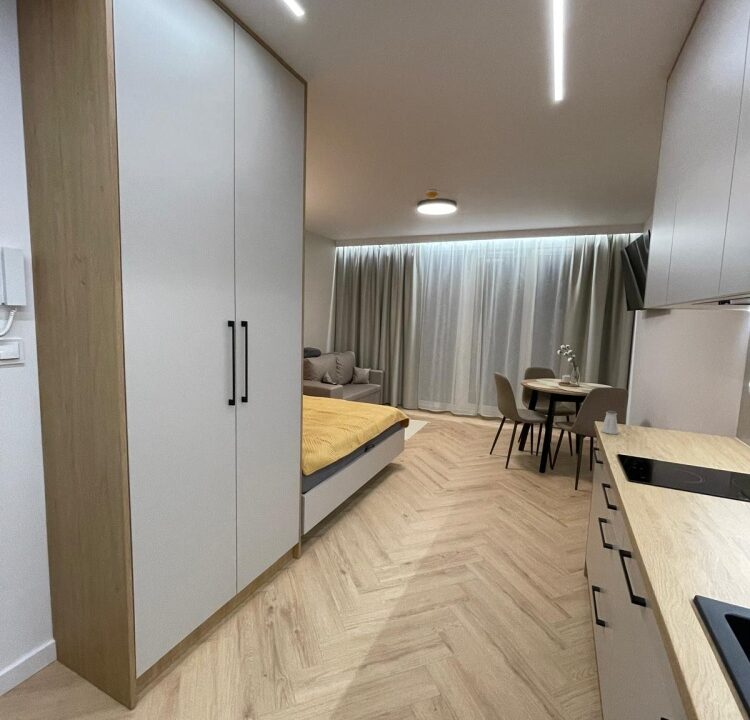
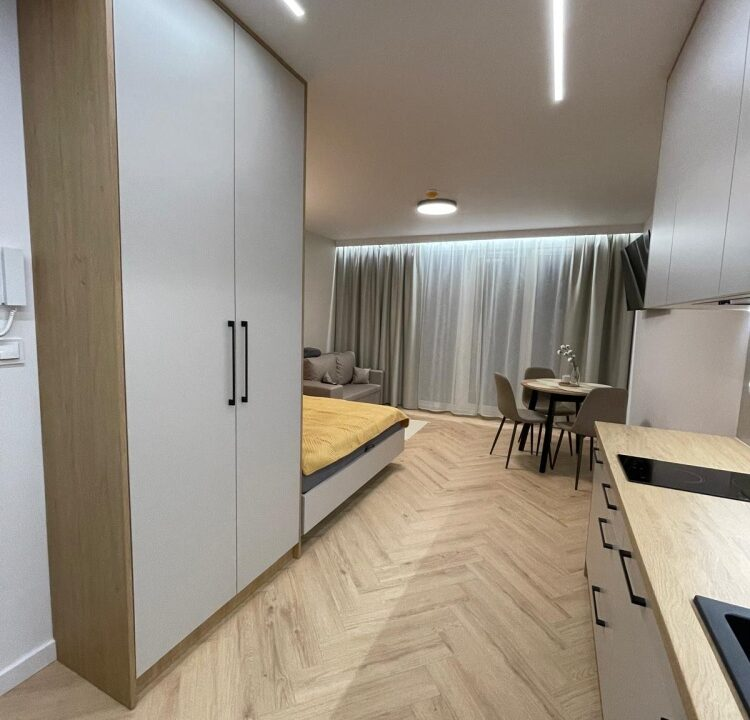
- saltshaker (610, 421)
